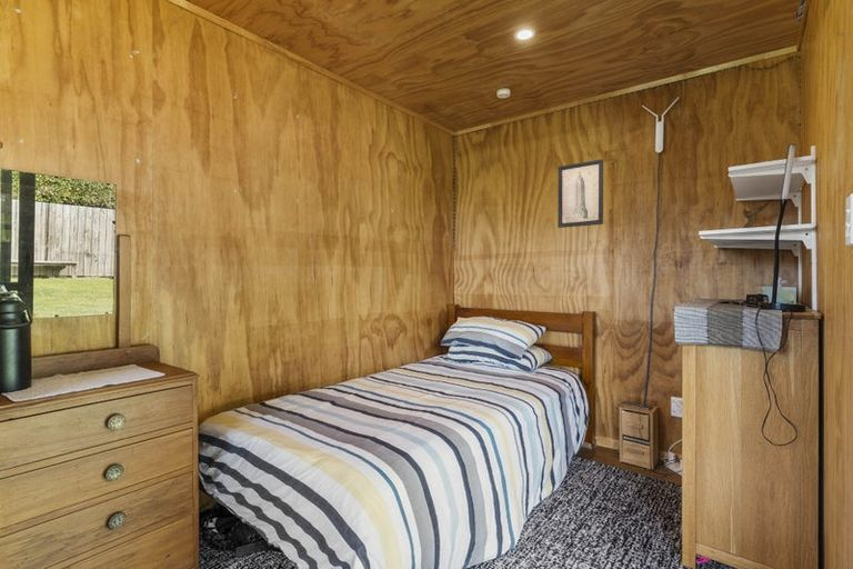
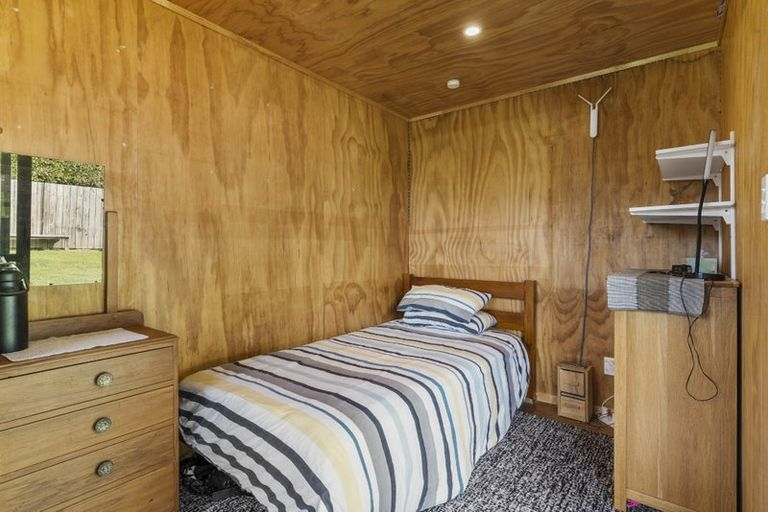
- wall art (580, 194)
